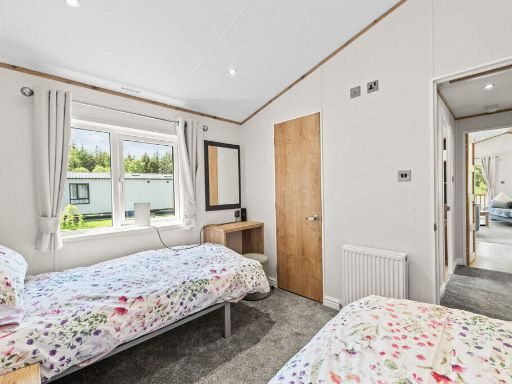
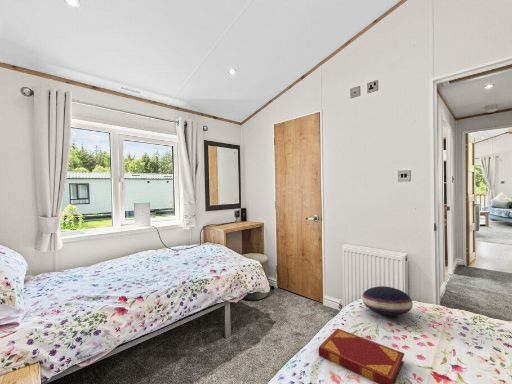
+ cushion (386, 300)
+ hardback book (360, 354)
